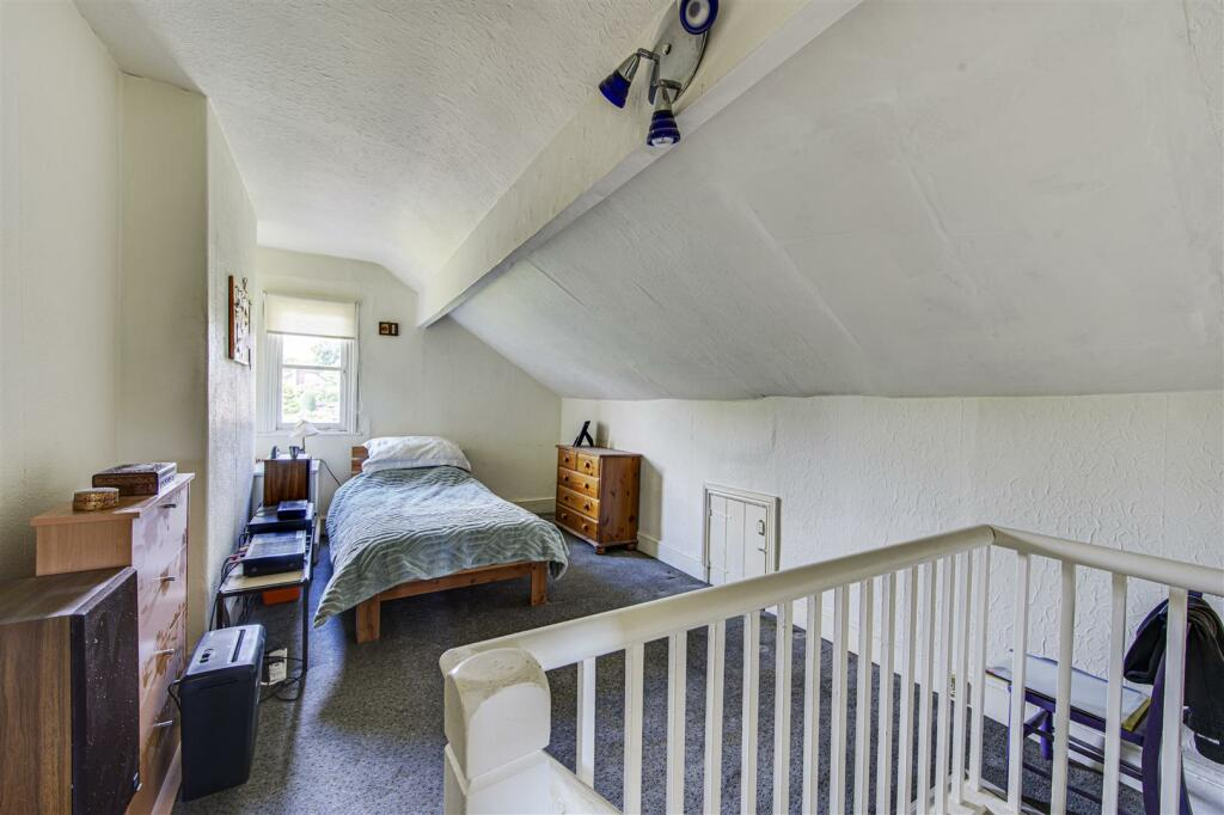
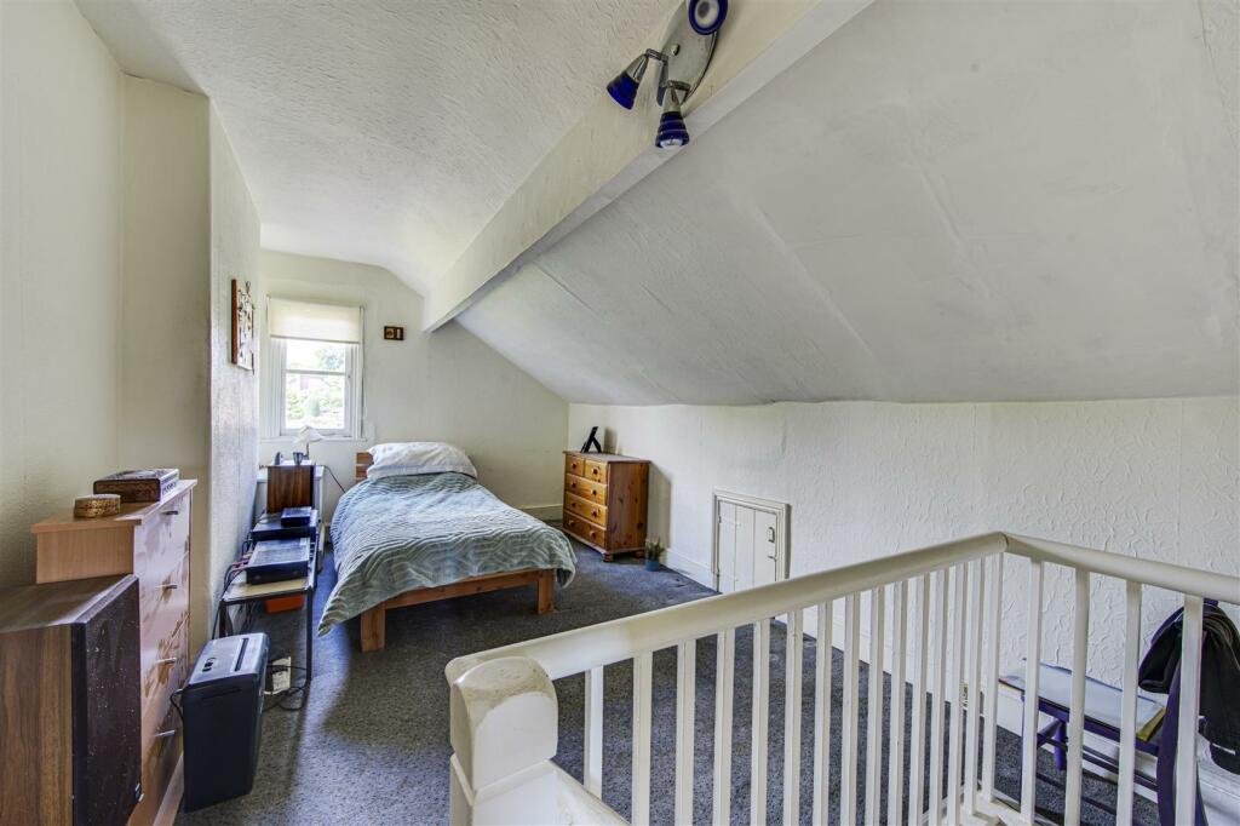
+ potted plant (656, 550)
